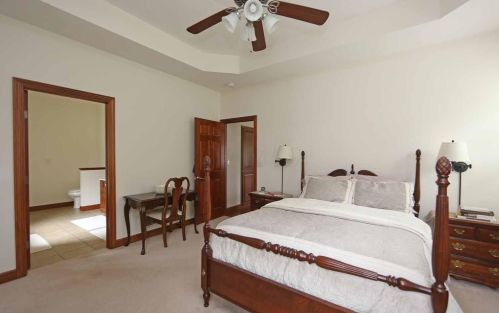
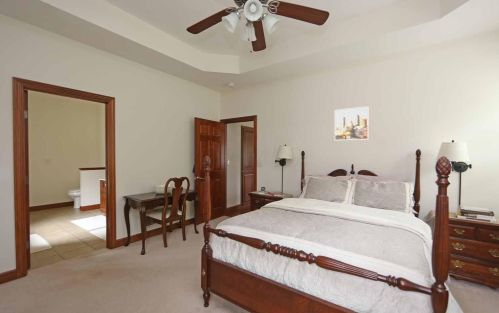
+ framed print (351, 124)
